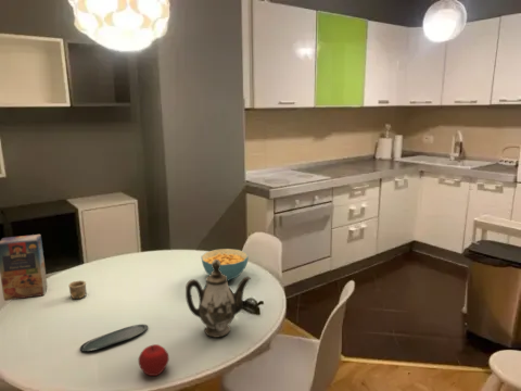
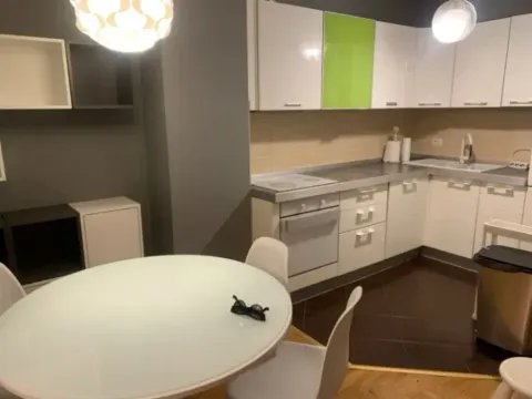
- teapot (218, 295)
- apple (153, 358)
- oval tray (115, 337)
- cereal bowl (225, 267)
- cereal box (43, 267)
